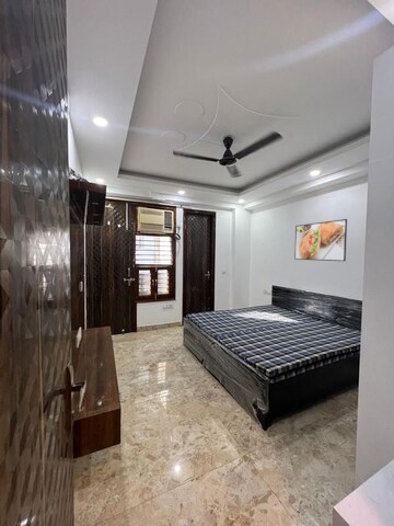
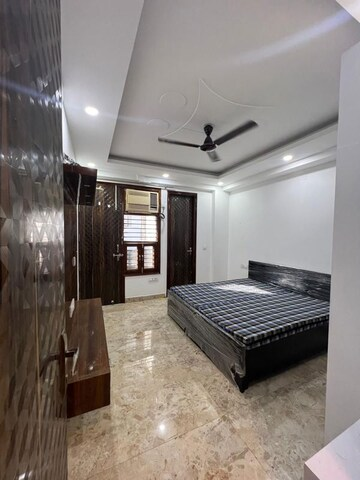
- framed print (317, 241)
